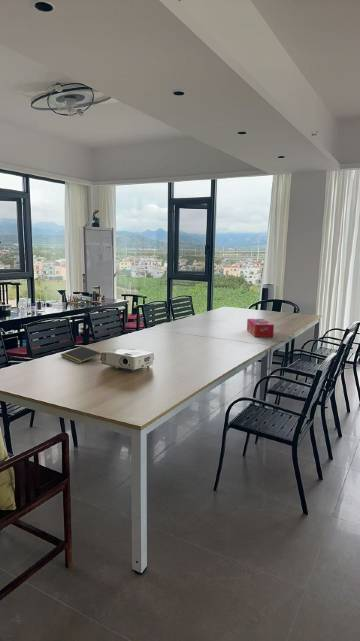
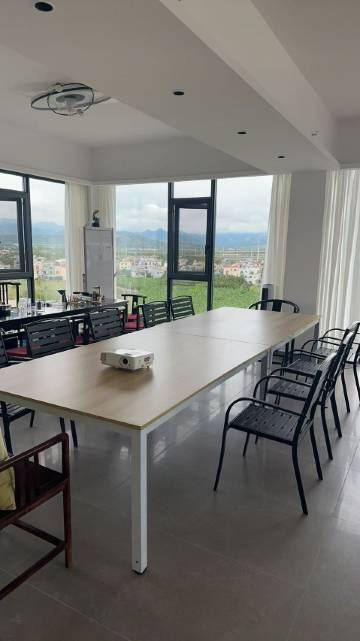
- notepad (80, 354)
- tissue box (259, 327)
